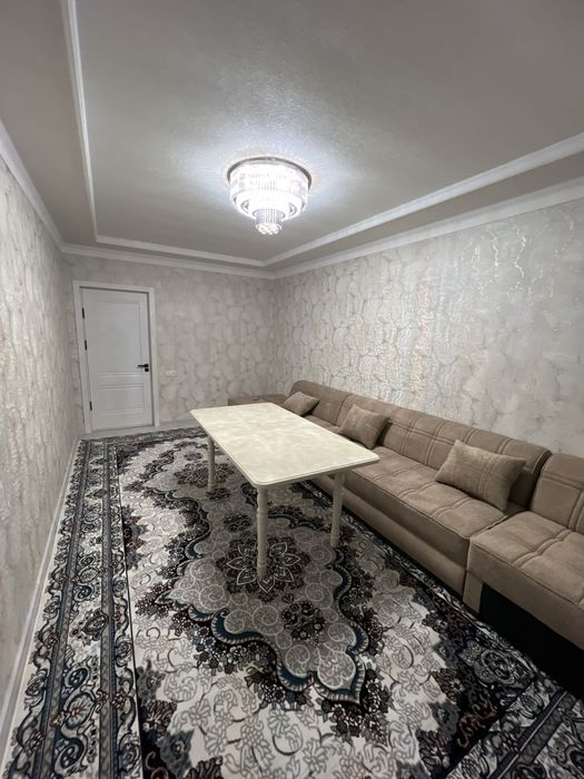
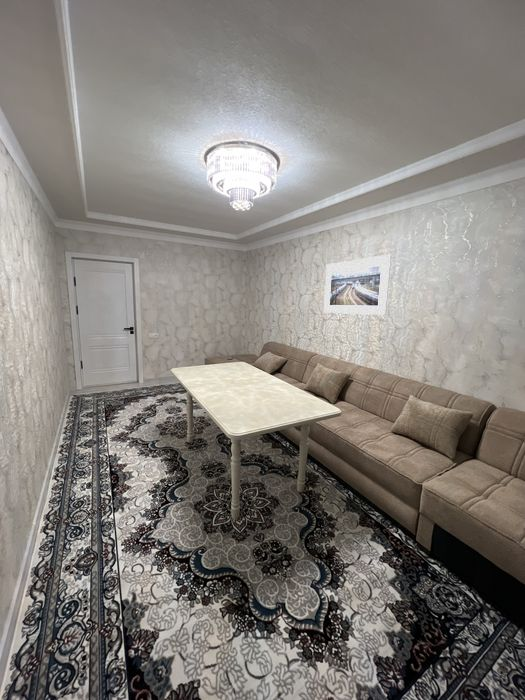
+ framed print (353, 287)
